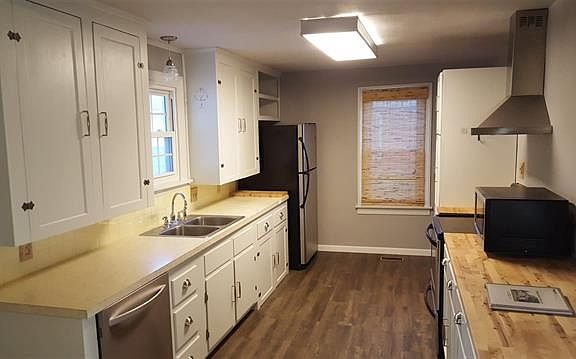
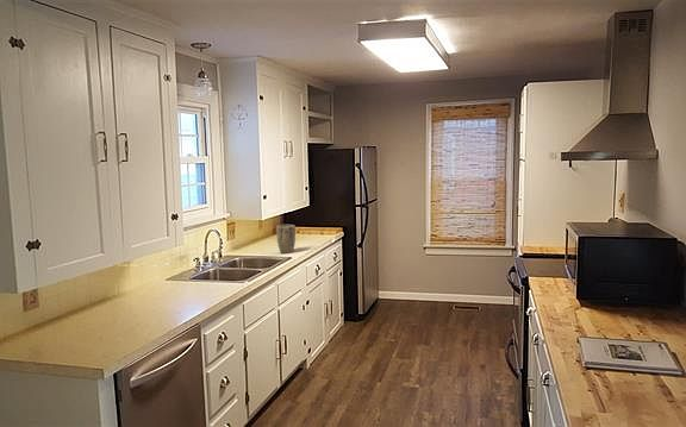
+ plant pot (286, 238)
